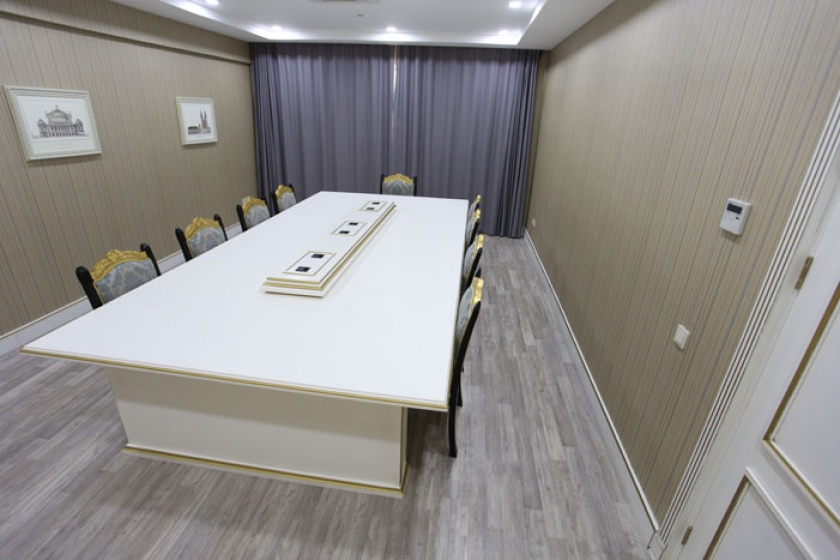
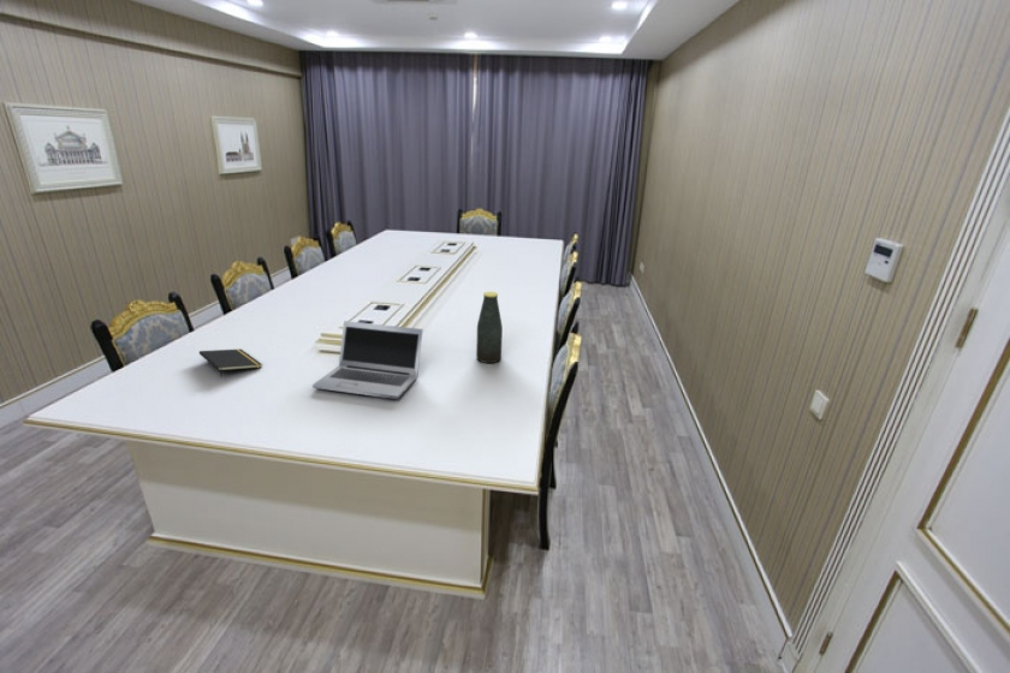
+ laptop (369, 357)
+ bottle (489, 326)
+ notepad (230, 358)
